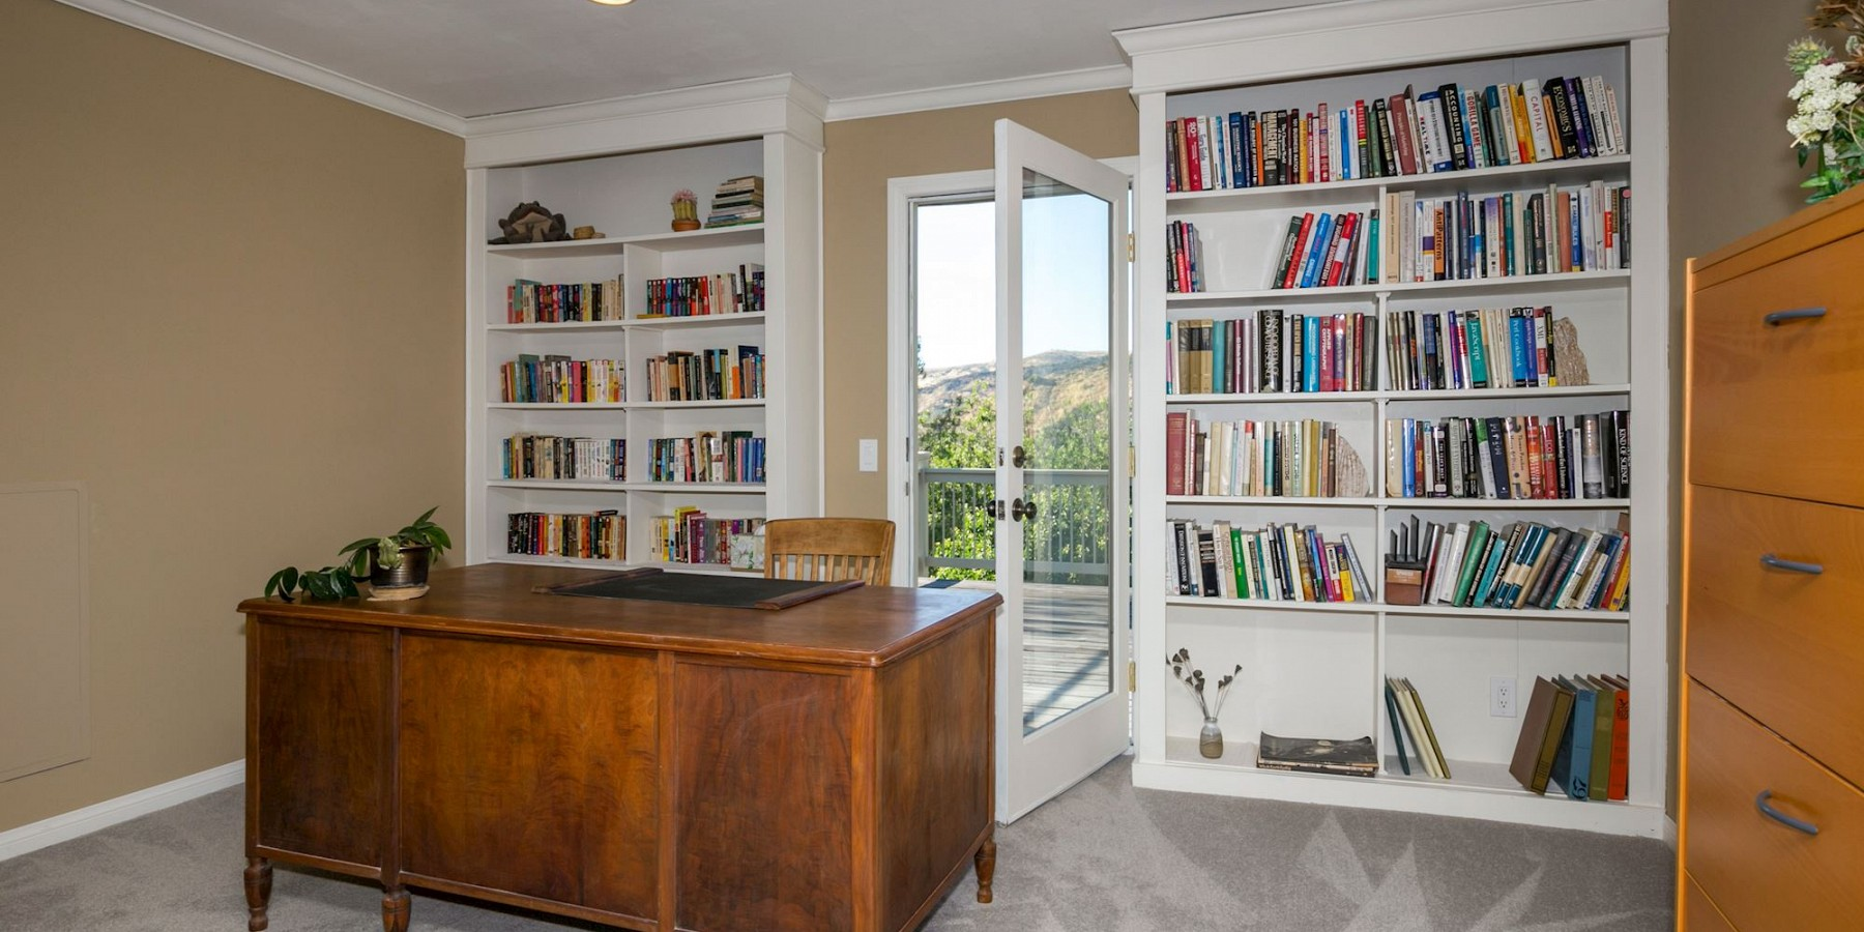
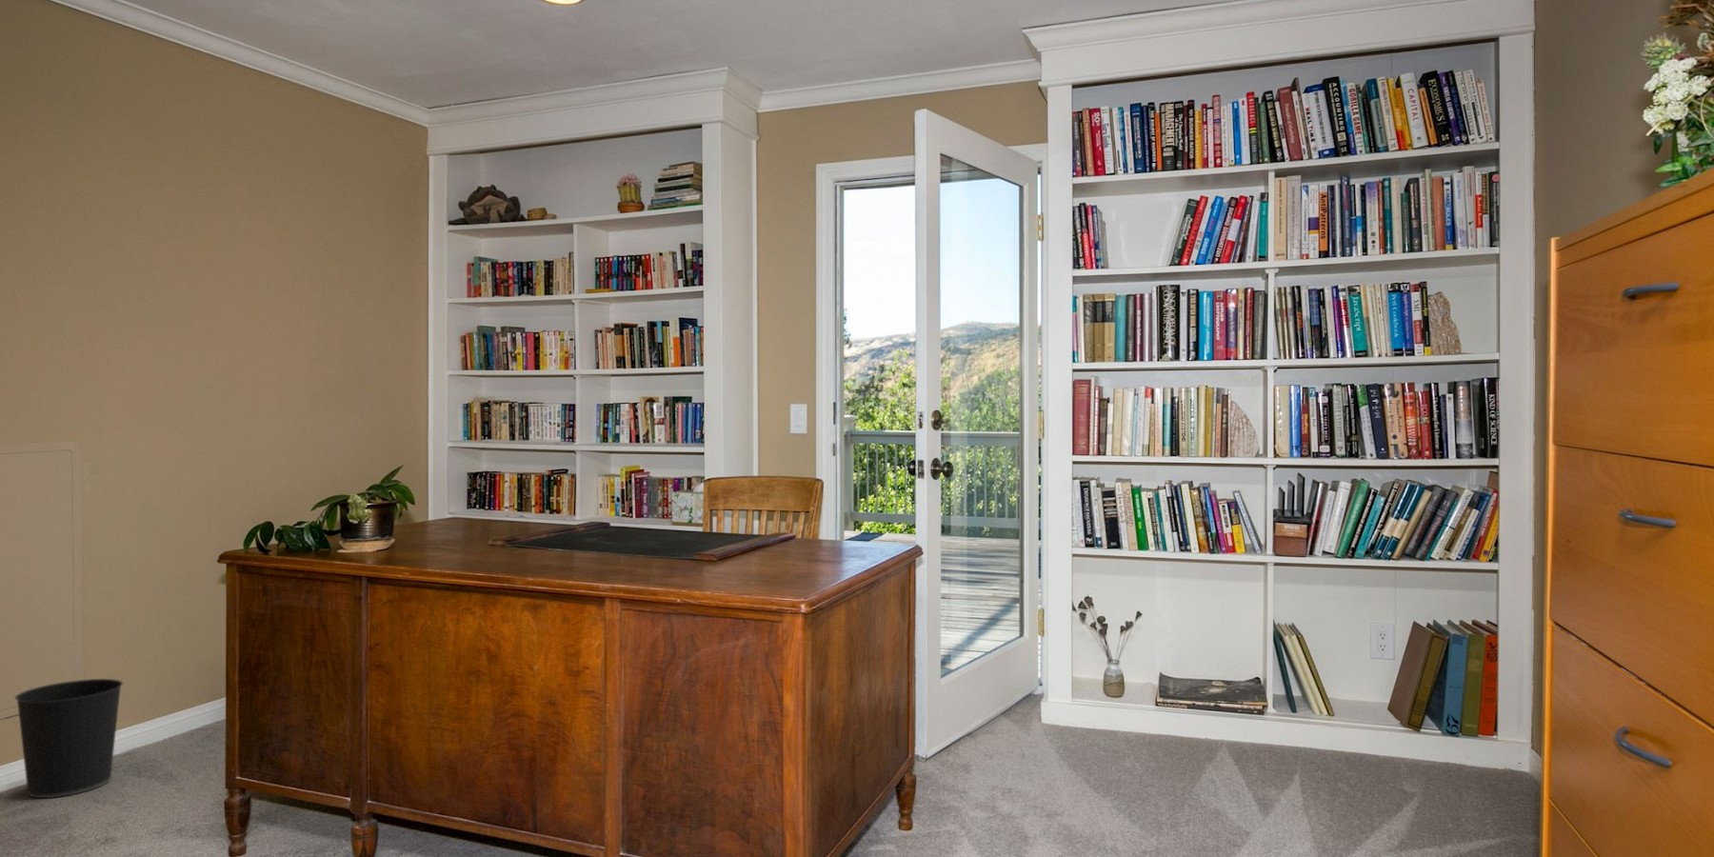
+ wastebasket (70, 737)
